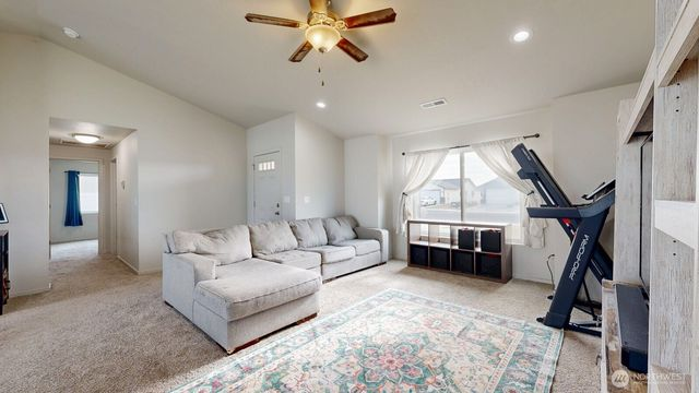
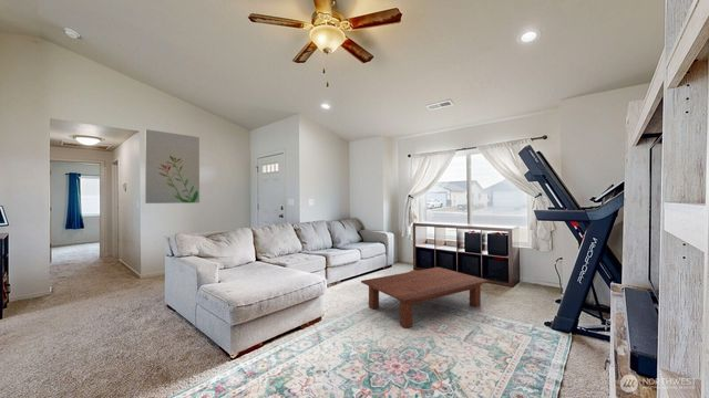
+ coffee table (424, 293)
+ wall art (173, 168)
